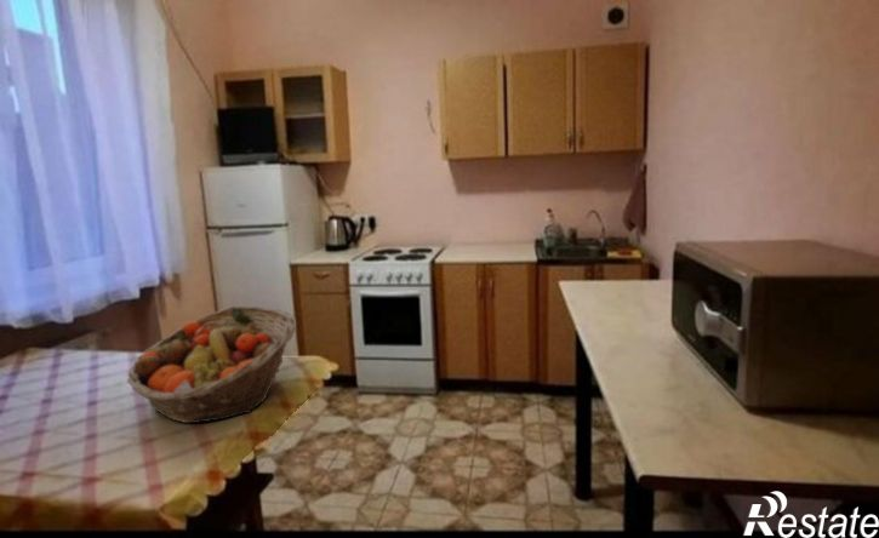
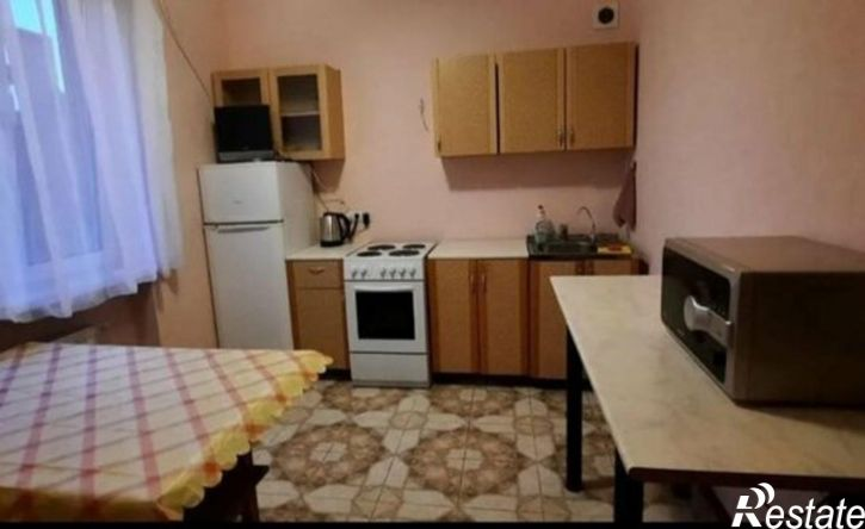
- fruit basket (216, 359)
